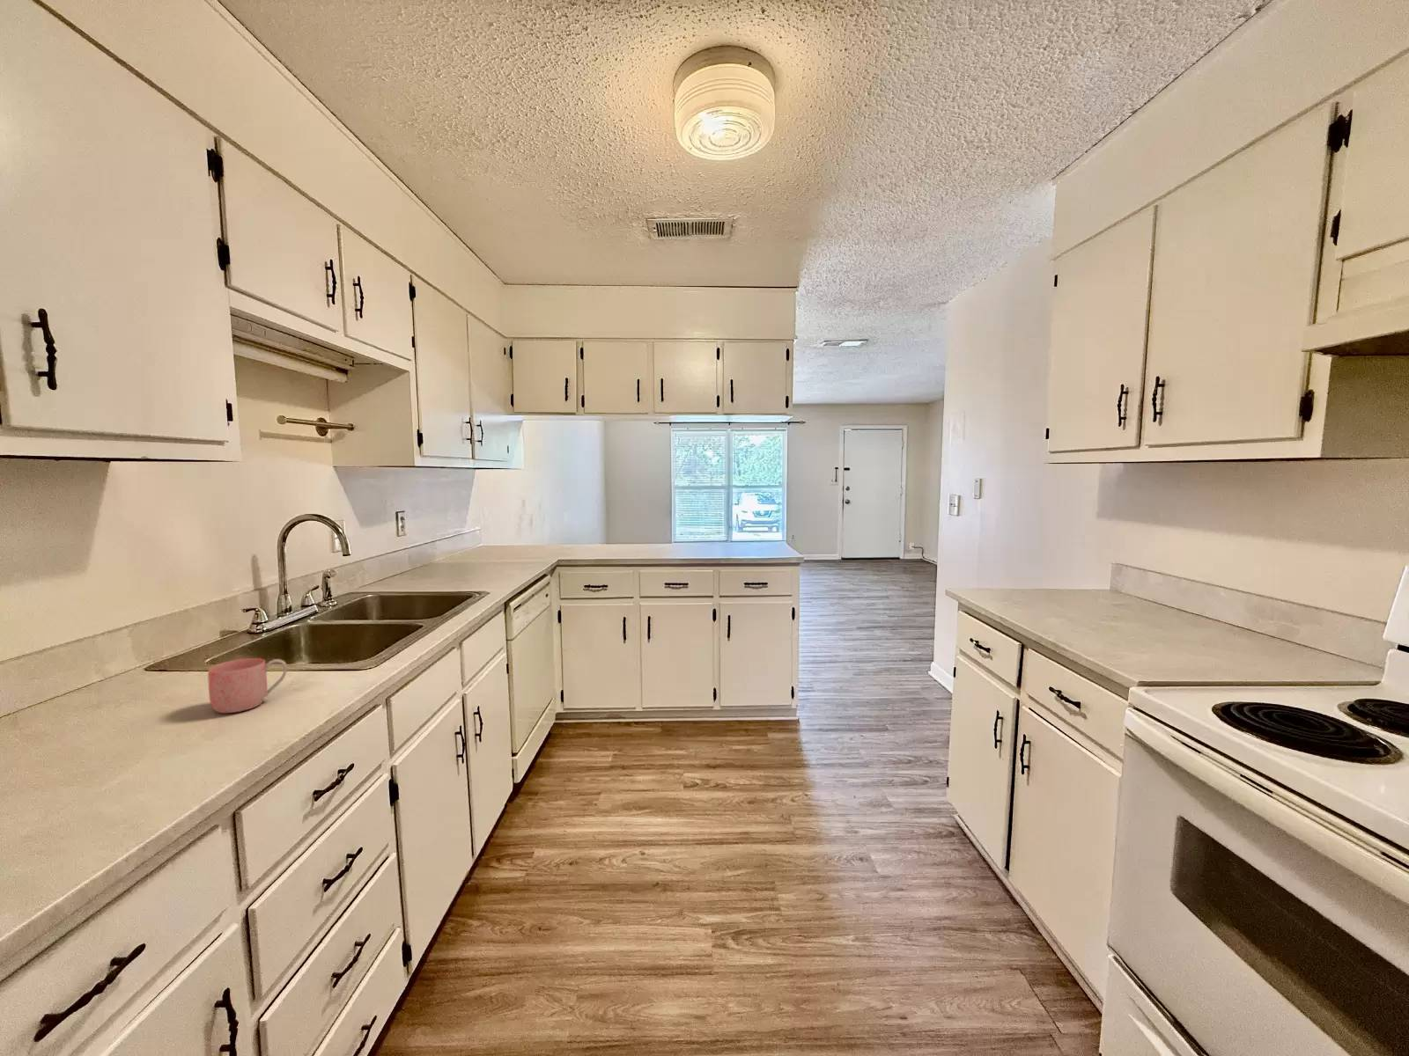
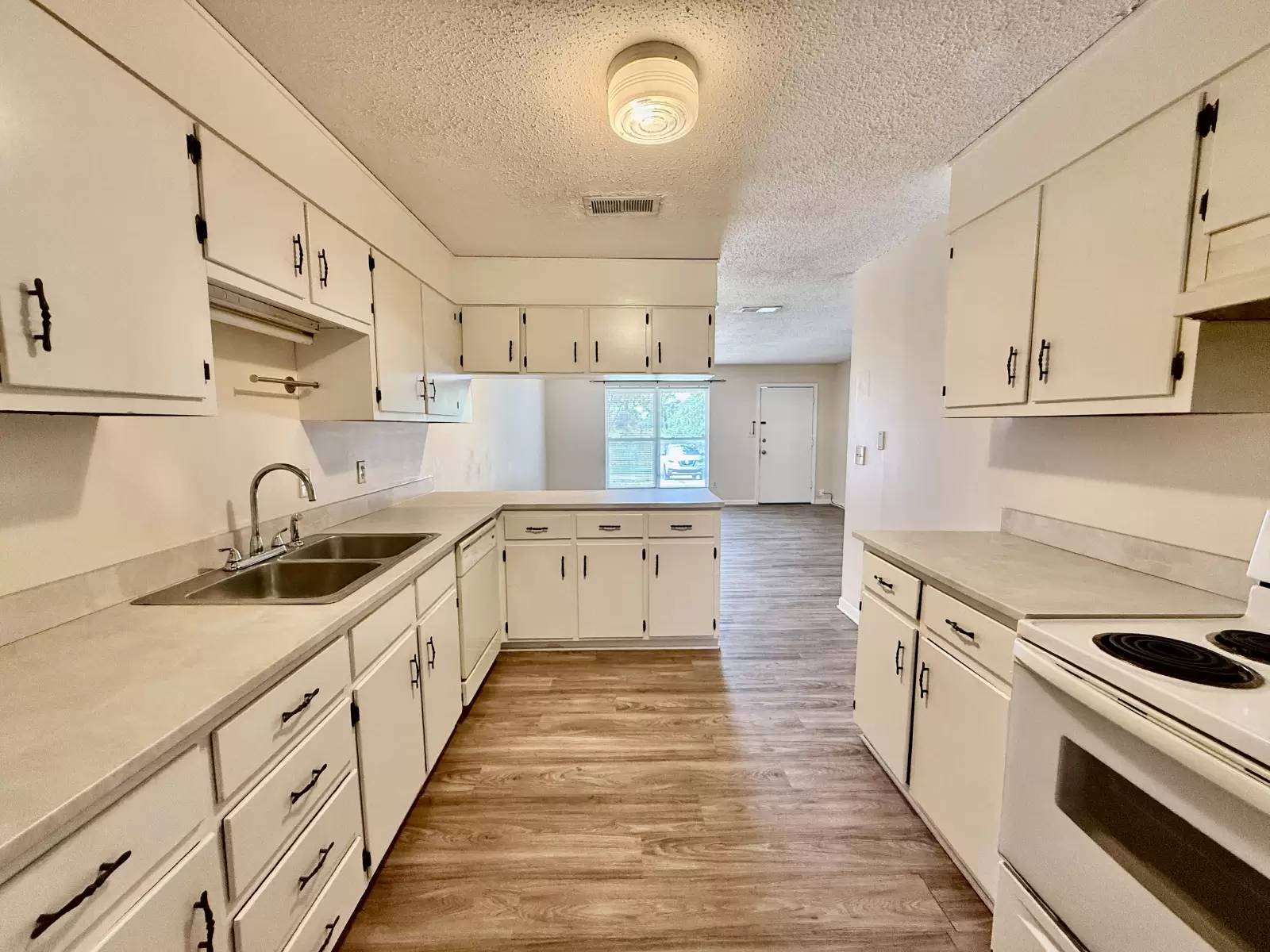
- mug (250, 683)
